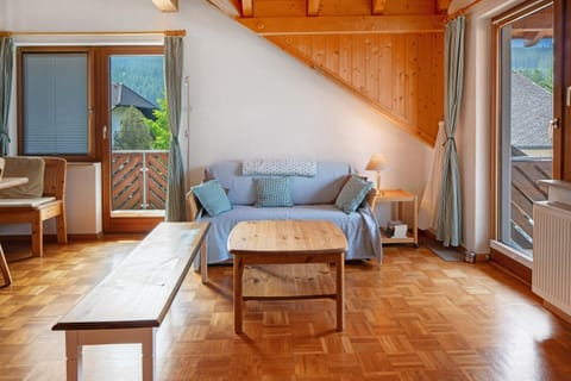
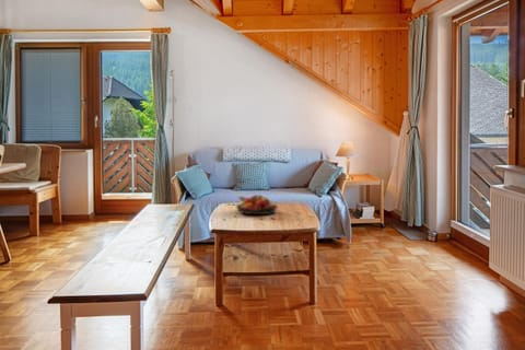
+ fruit bowl (256, 203)
